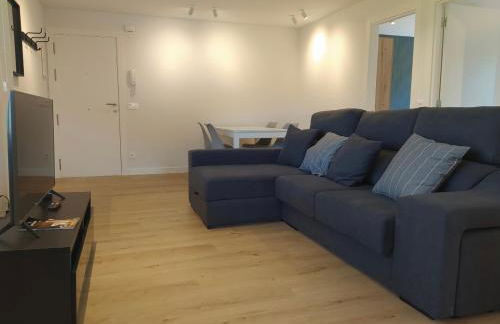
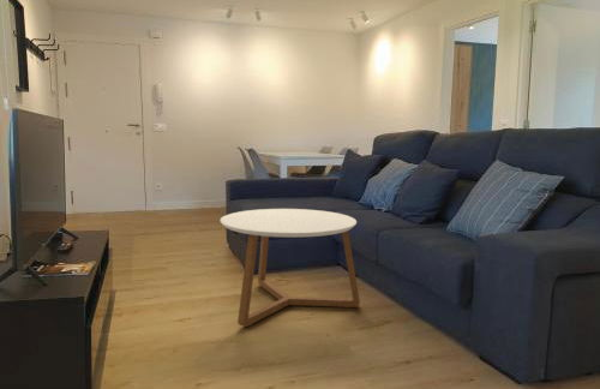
+ coffee table (266, 258)
